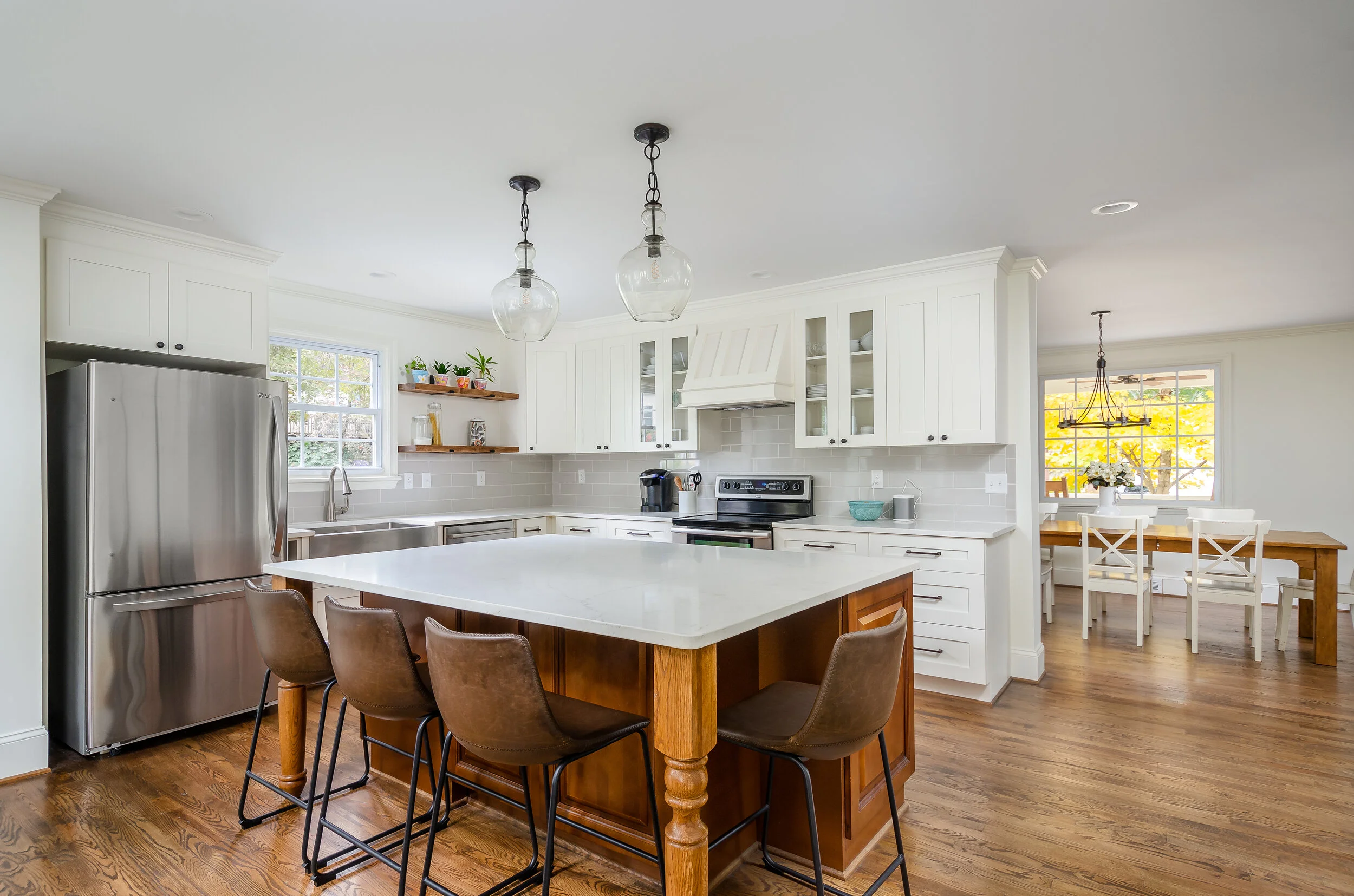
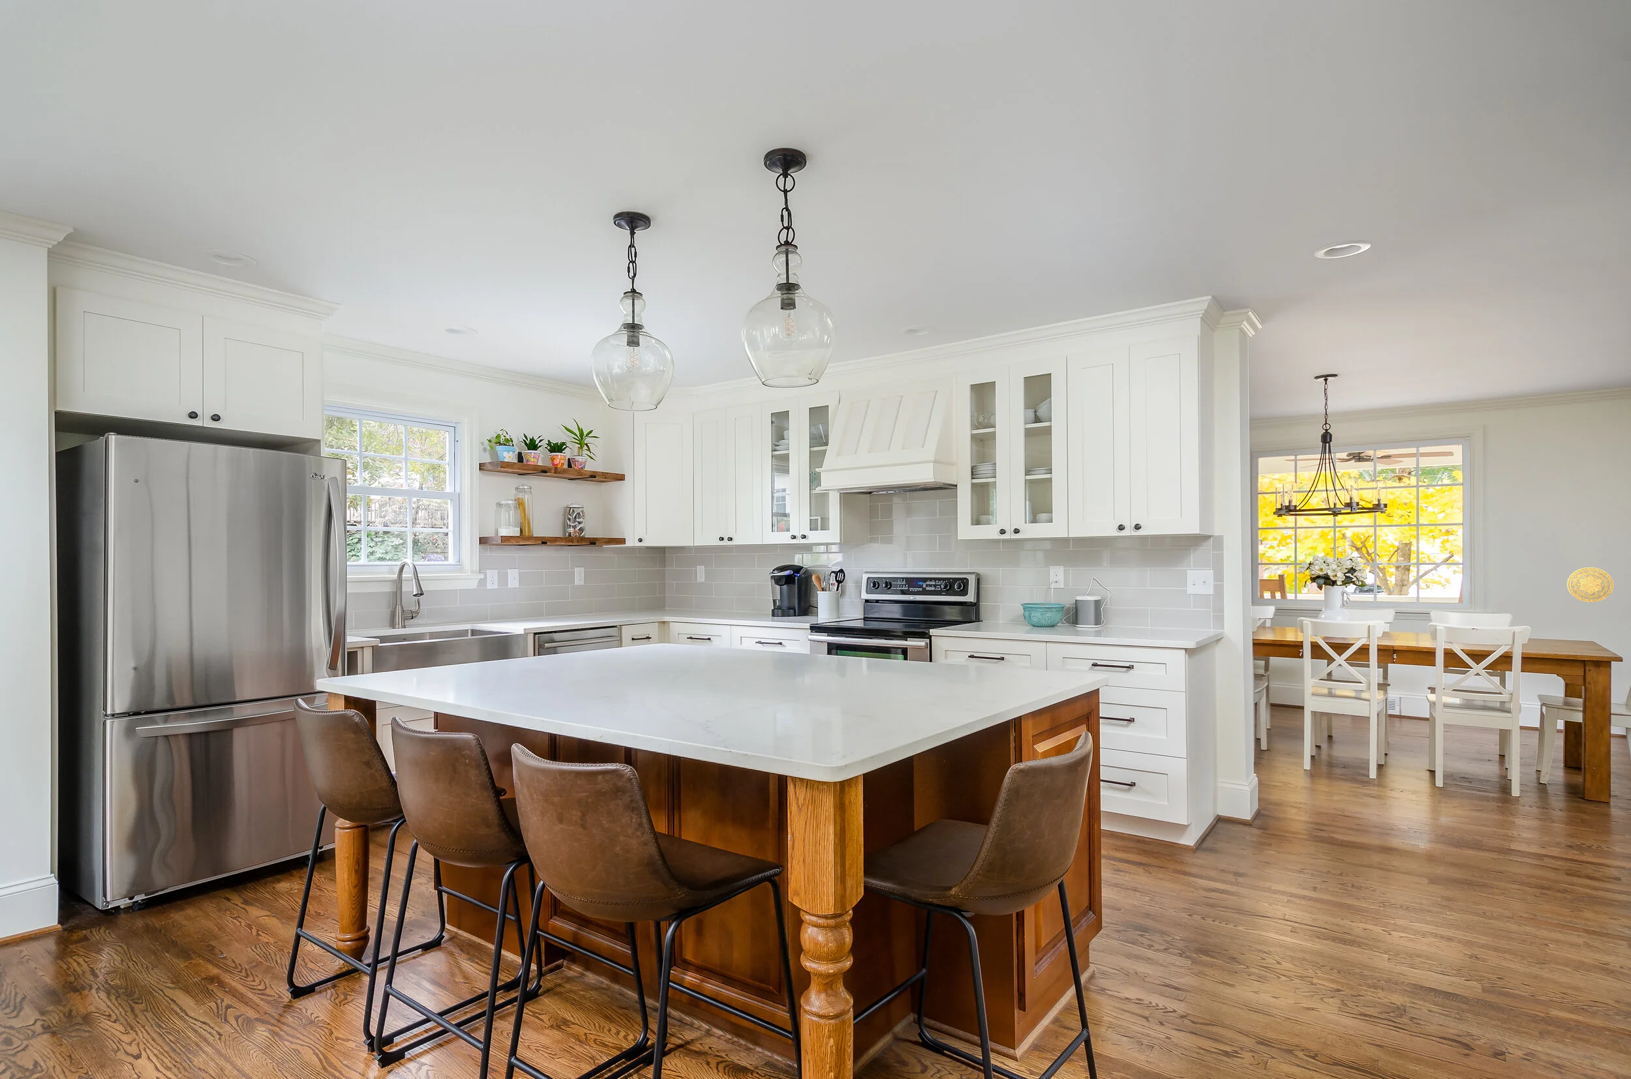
+ decorative plate (1590, 585)
